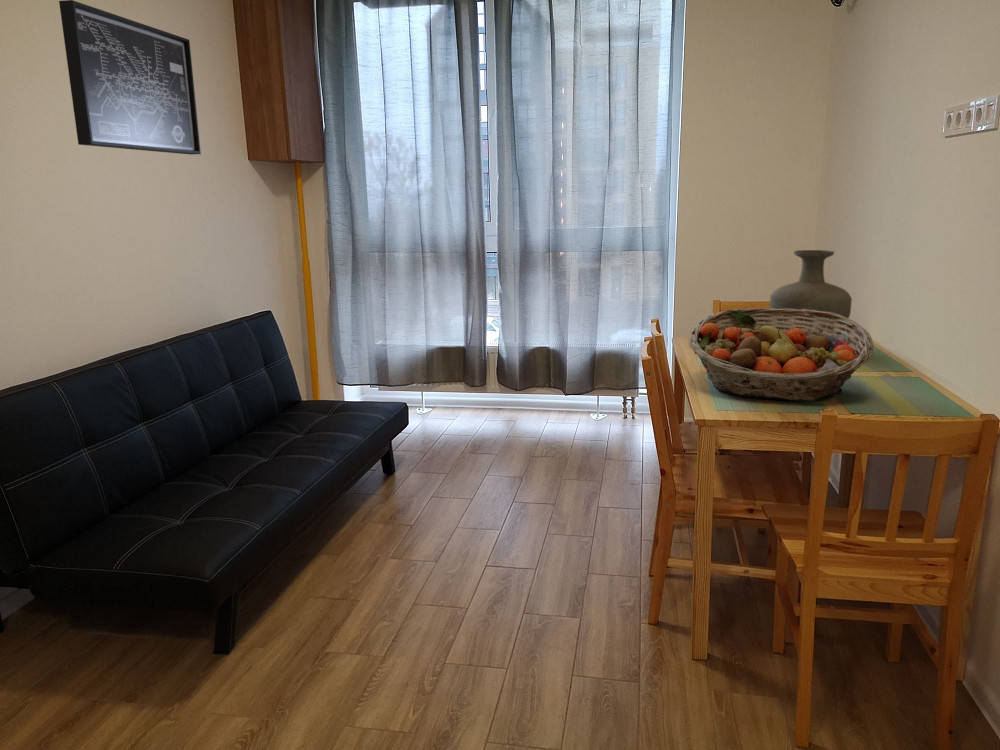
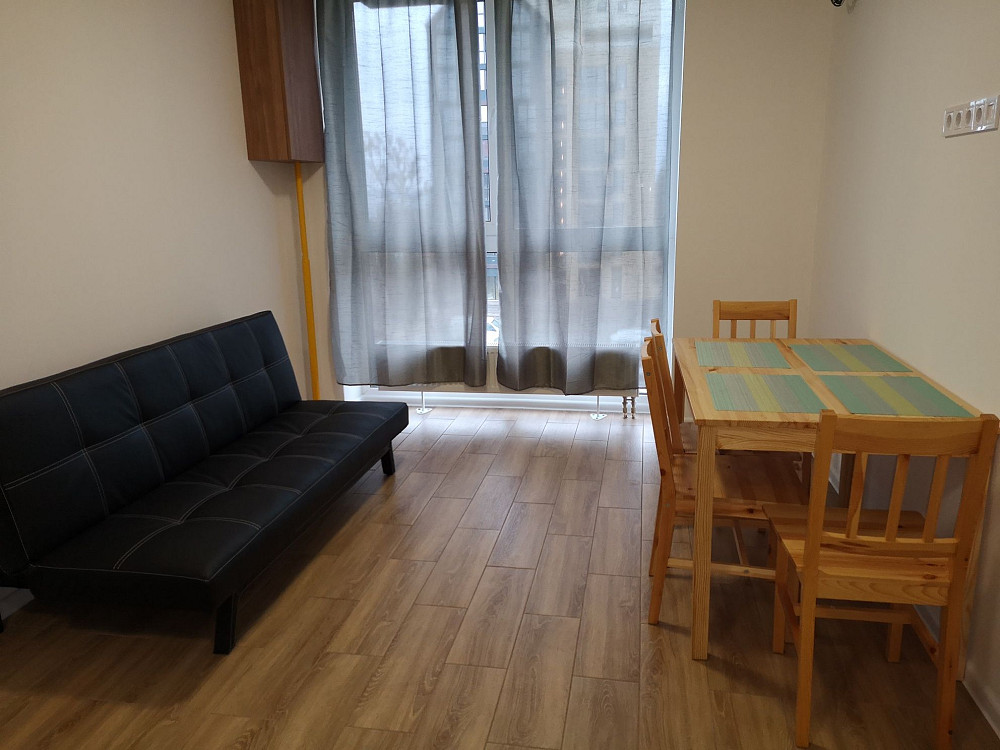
- wall art (138, 87)
- fruit basket (776, 352)
- vase (810, 300)
